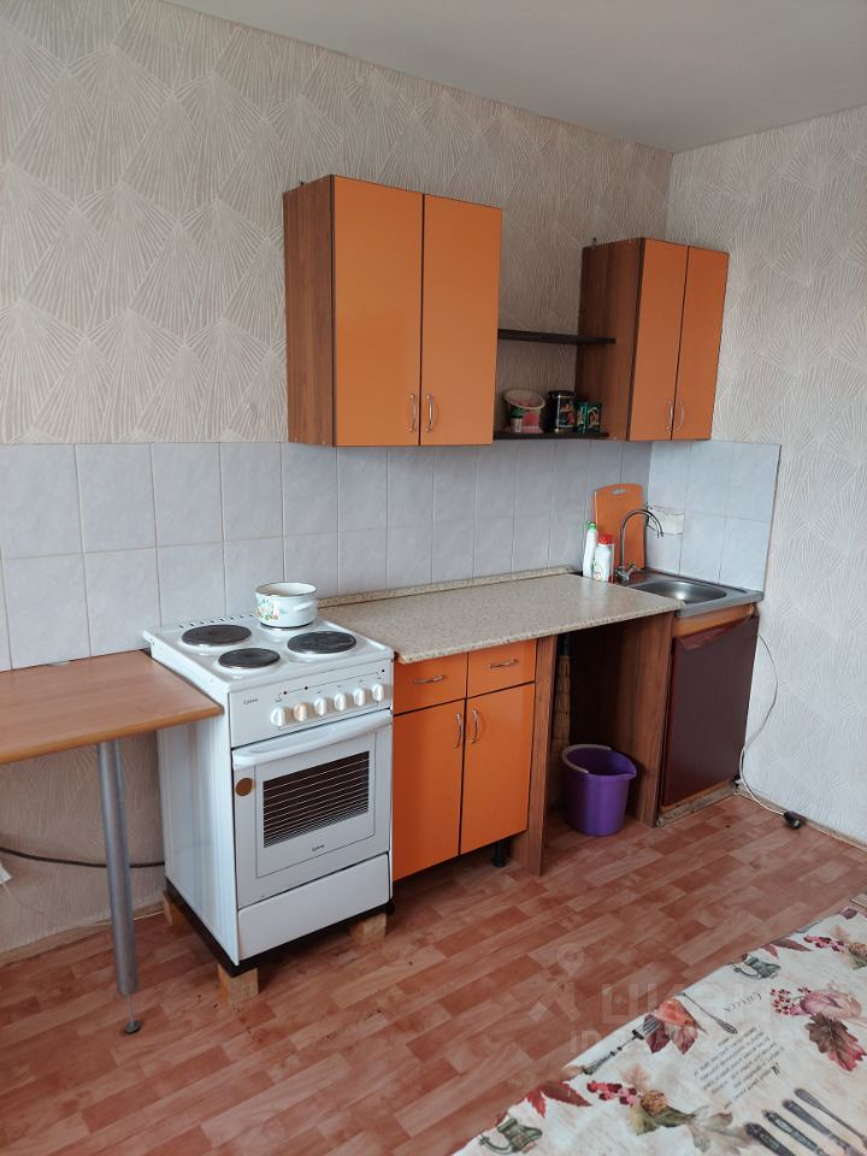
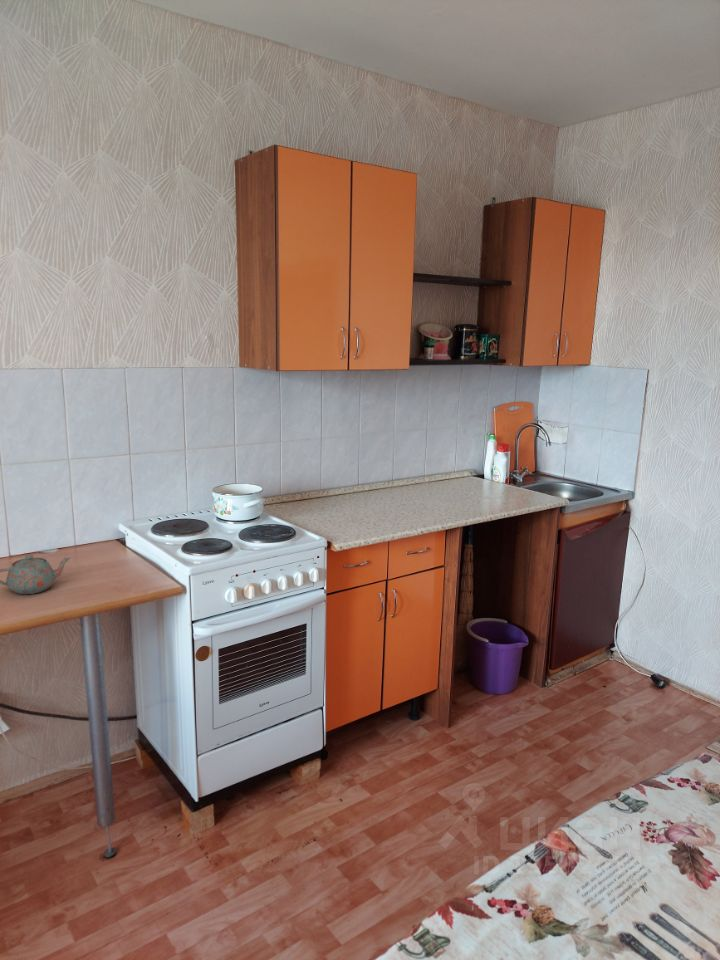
+ teapot (33, 572)
